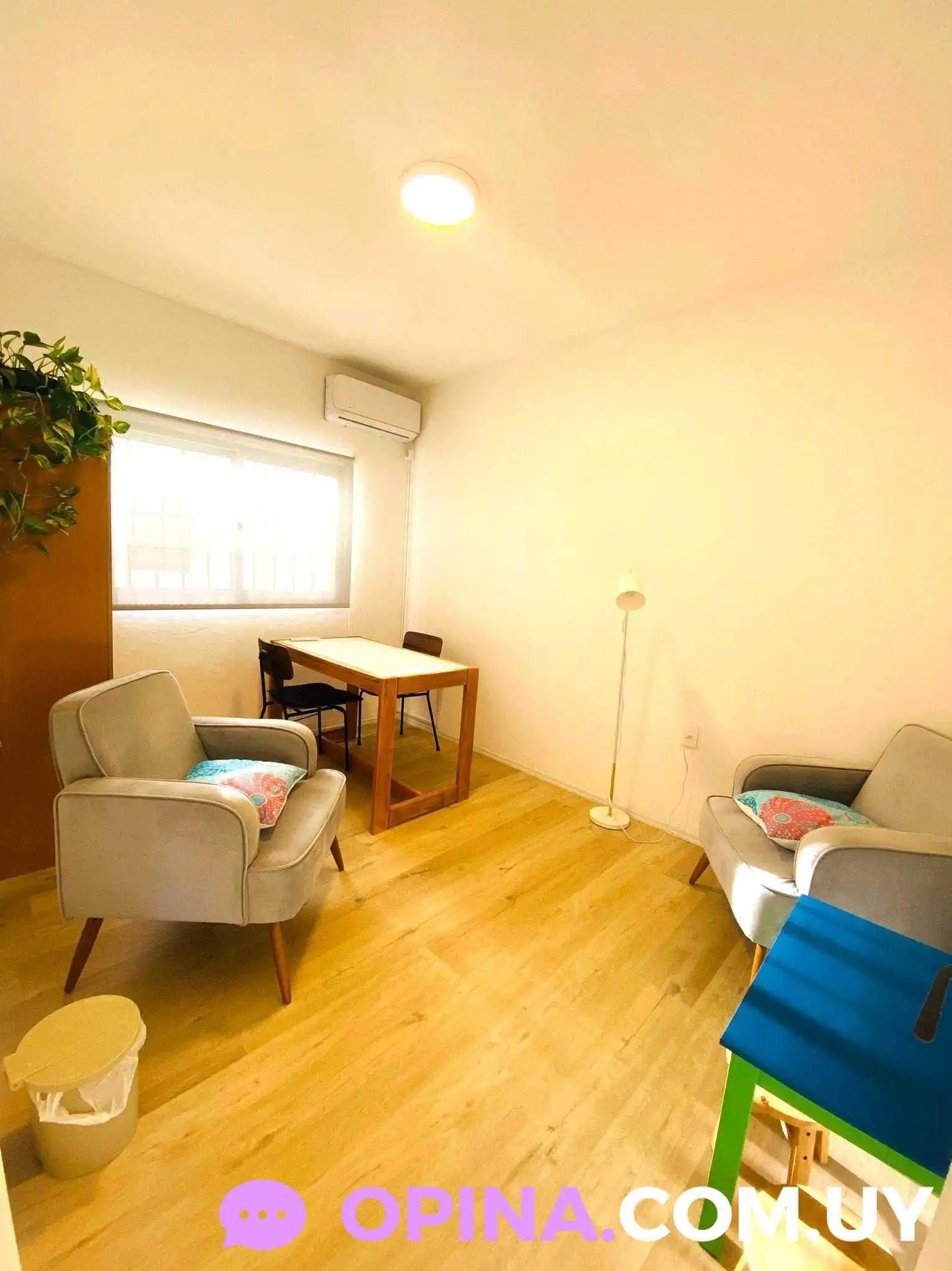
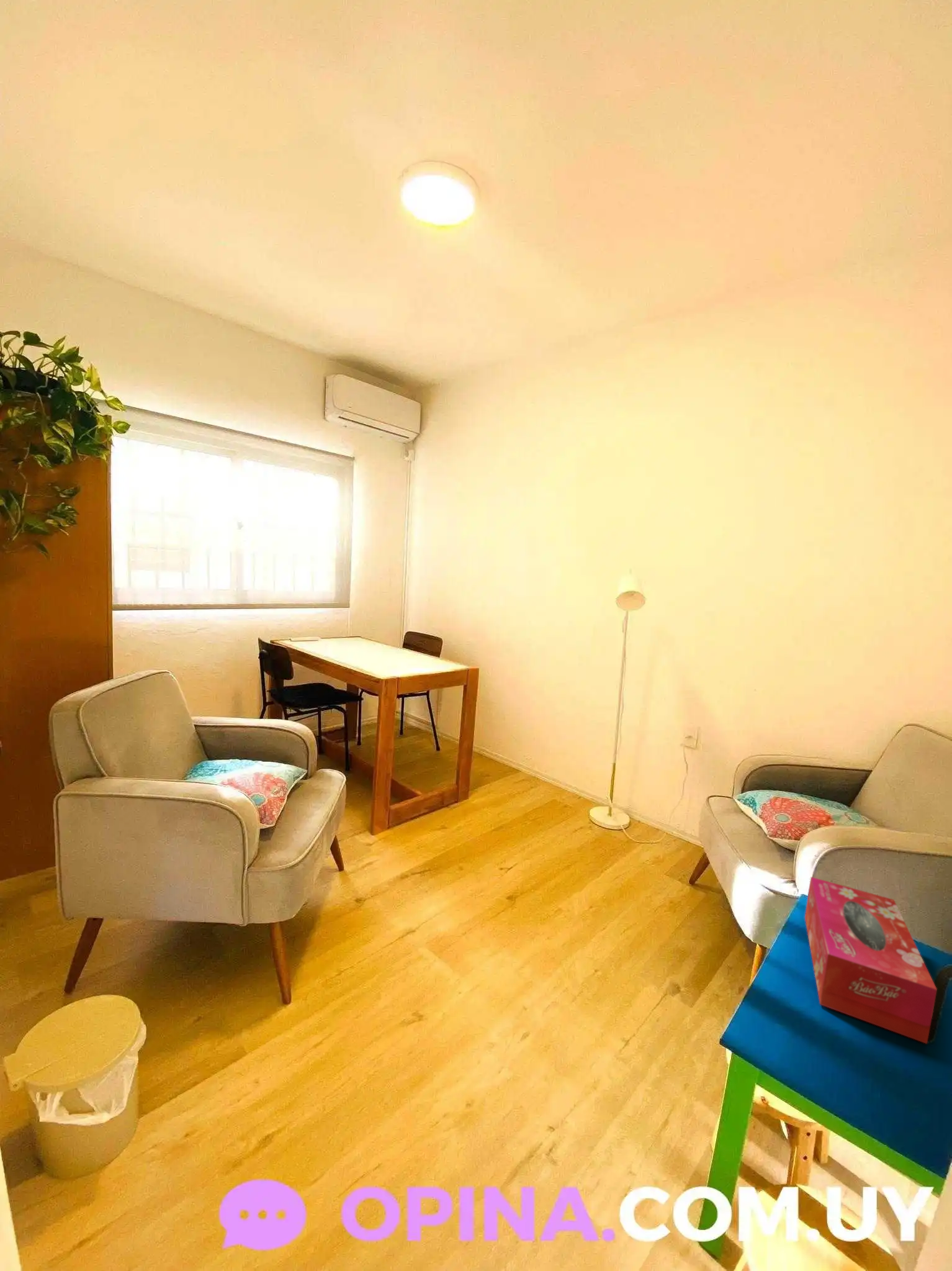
+ tissue box (860, 948)
